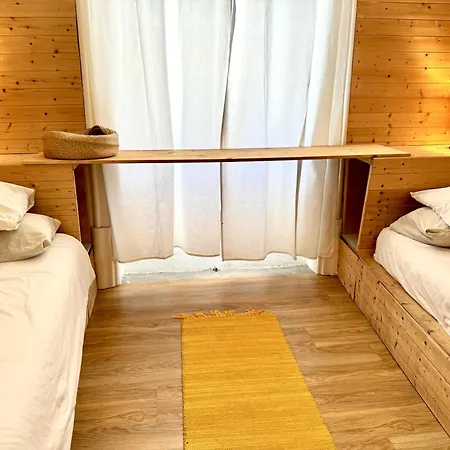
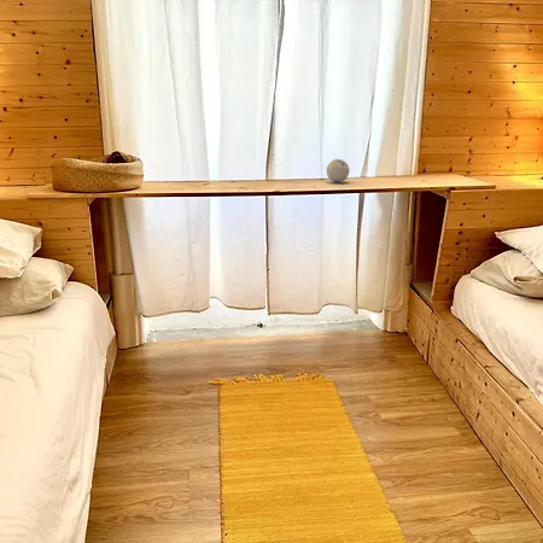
+ decorative ball (338, 170)
